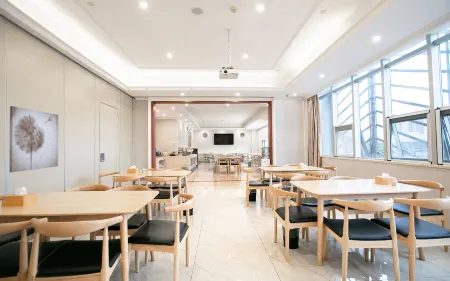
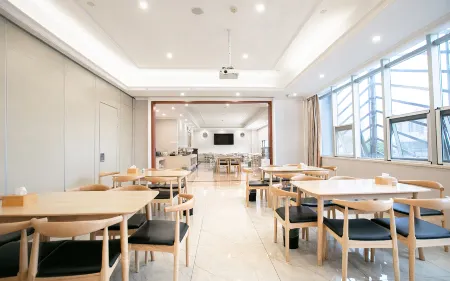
- wall art (37, 139)
